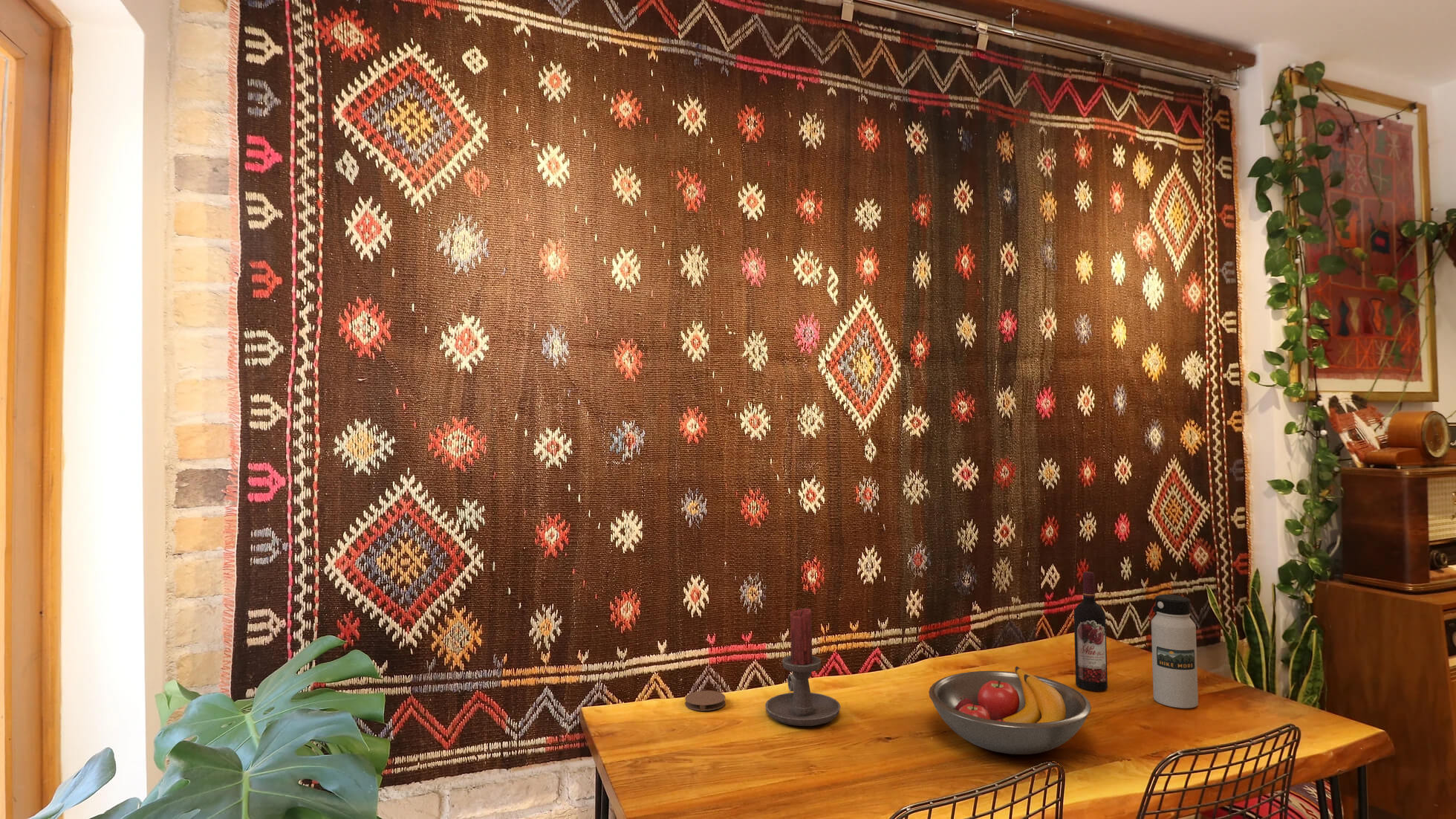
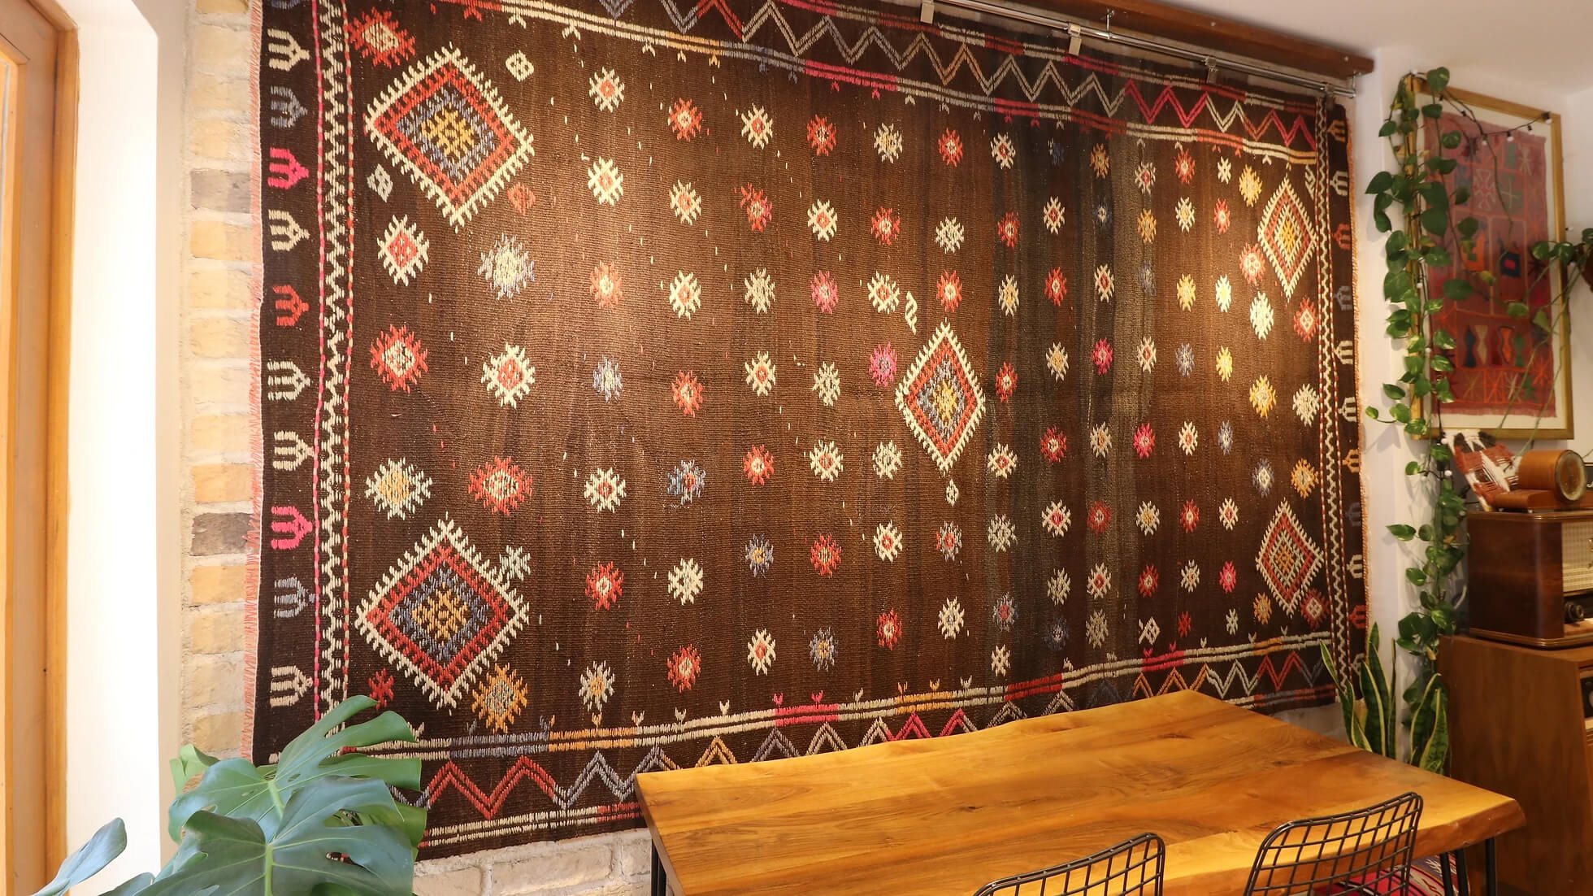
- wine bottle (1090, 629)
- candle holder (799, 658)
- fruit bowl (1007, 711)
- water bottle (1174, 649)
- coaster (705, 700)
